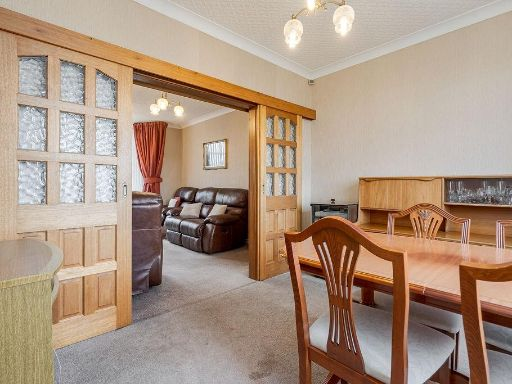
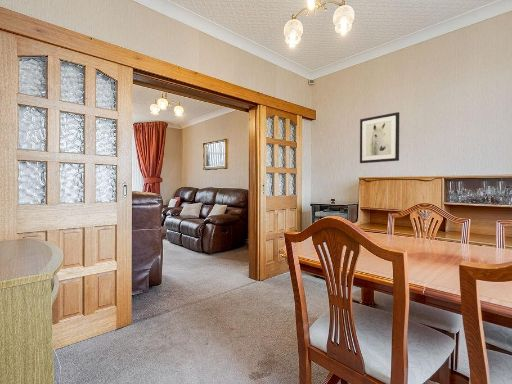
+ wall art (378, 139)
